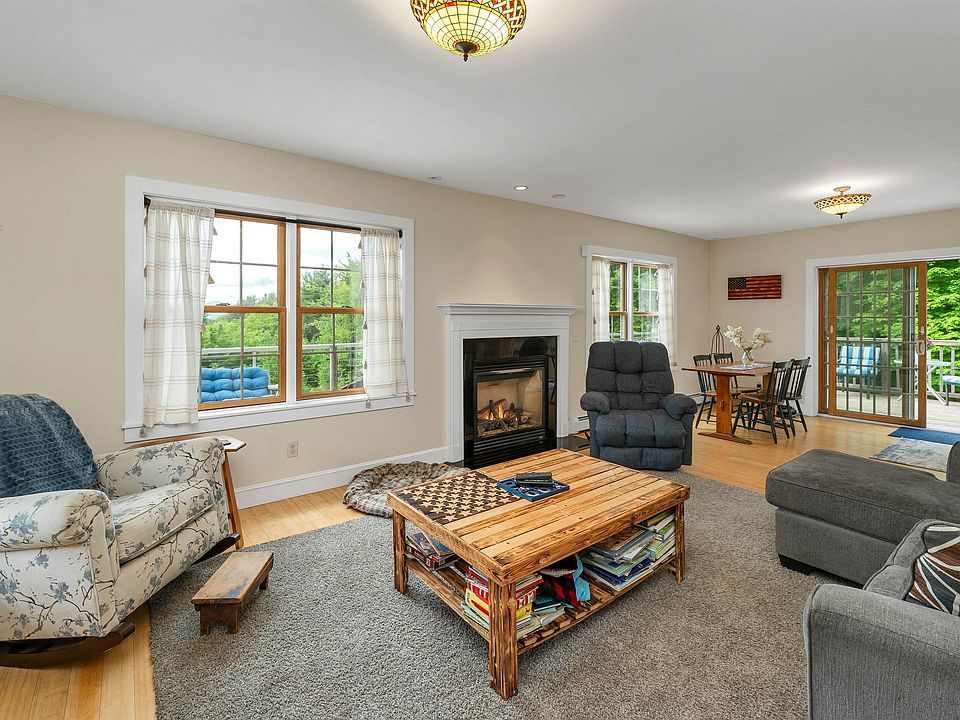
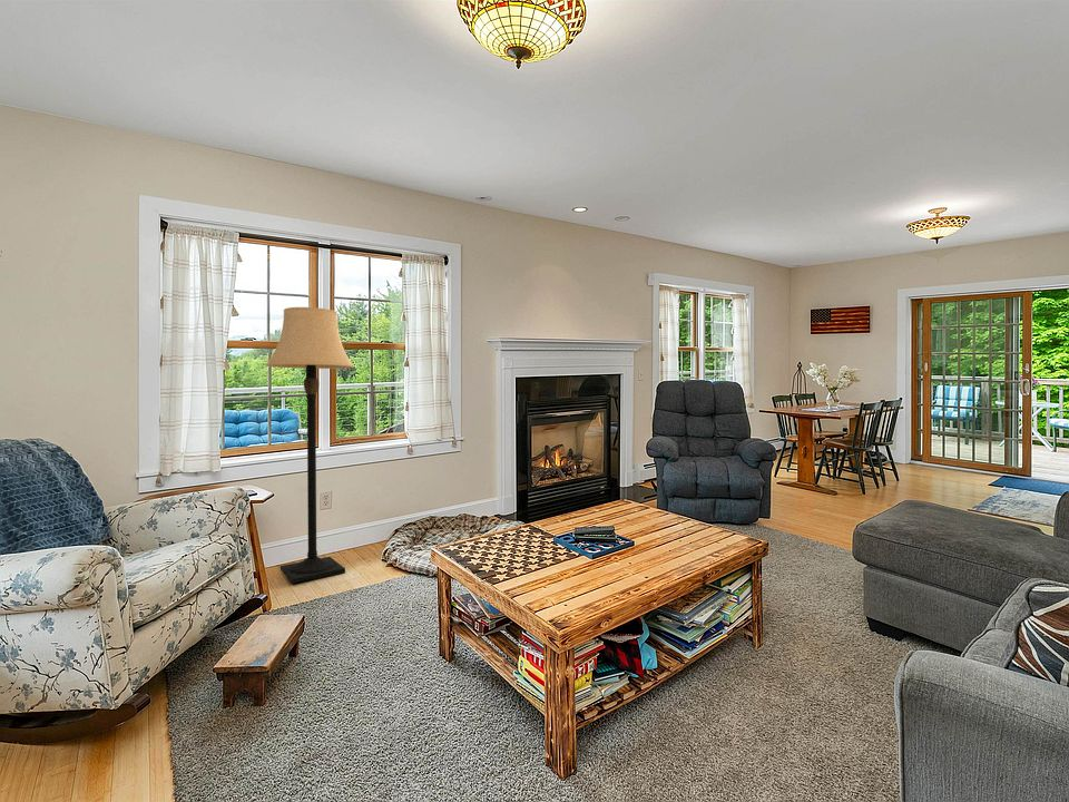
+ lamp (311, 441)
